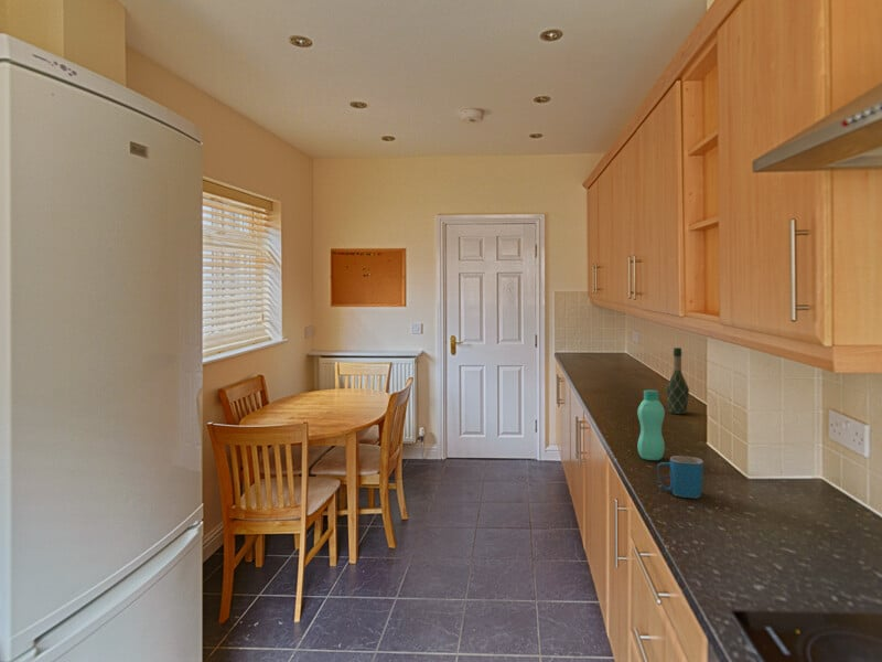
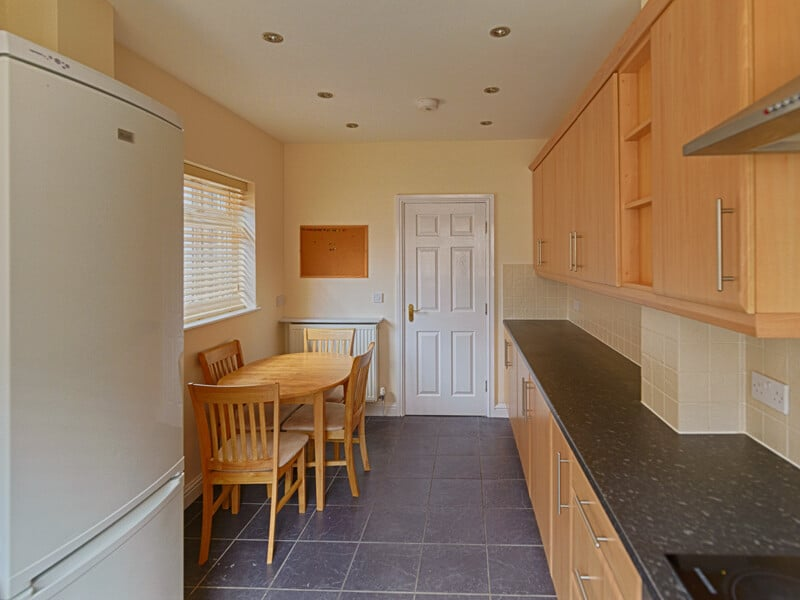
- bottle (650, 424)
- mug (679, 476)
- wine bottle (677, 380)
